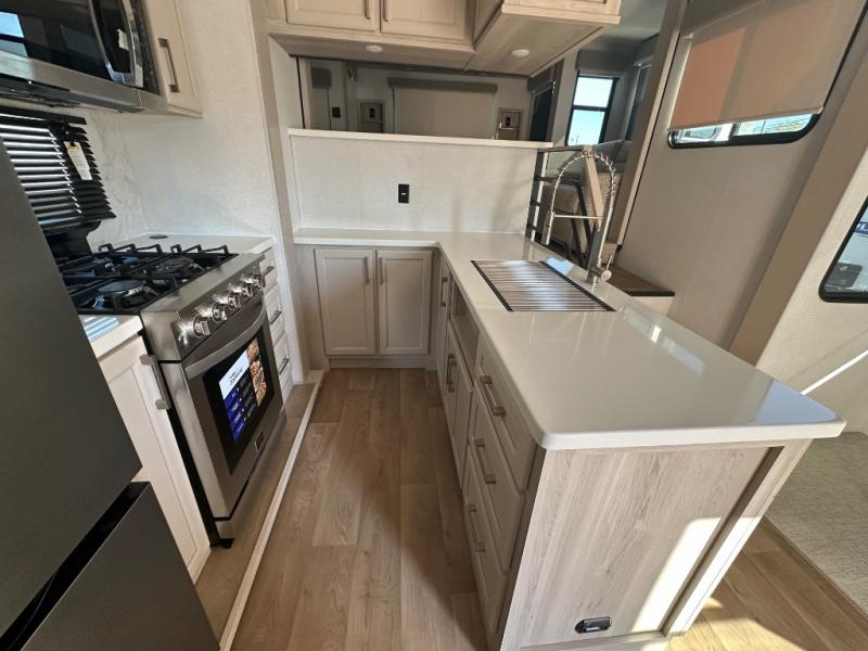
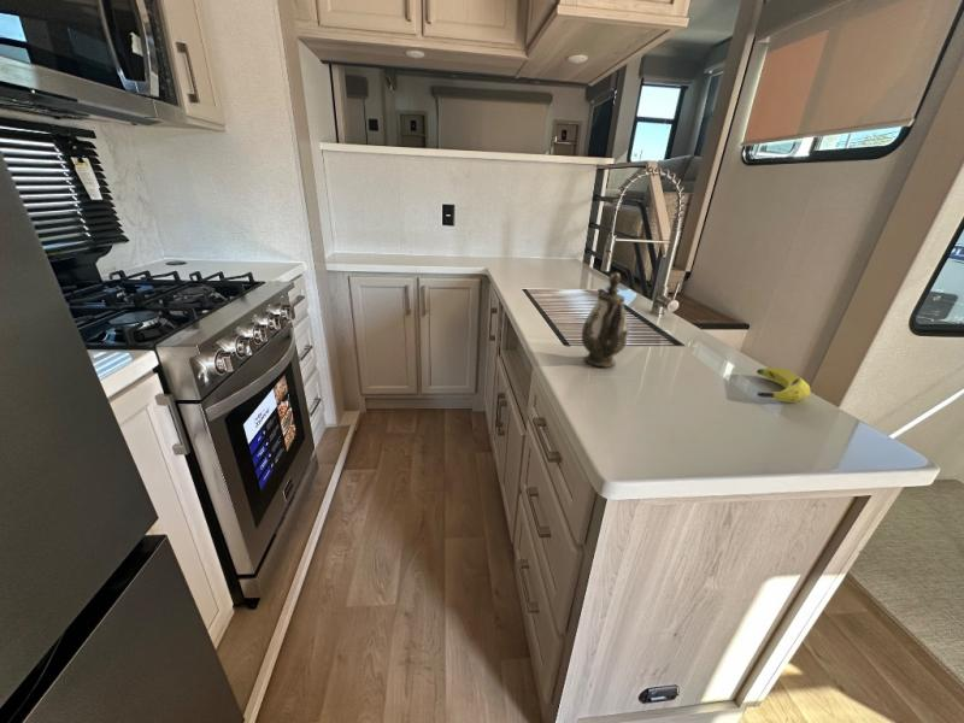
+ banana (774, 380)
+ teapot (606, 318)
